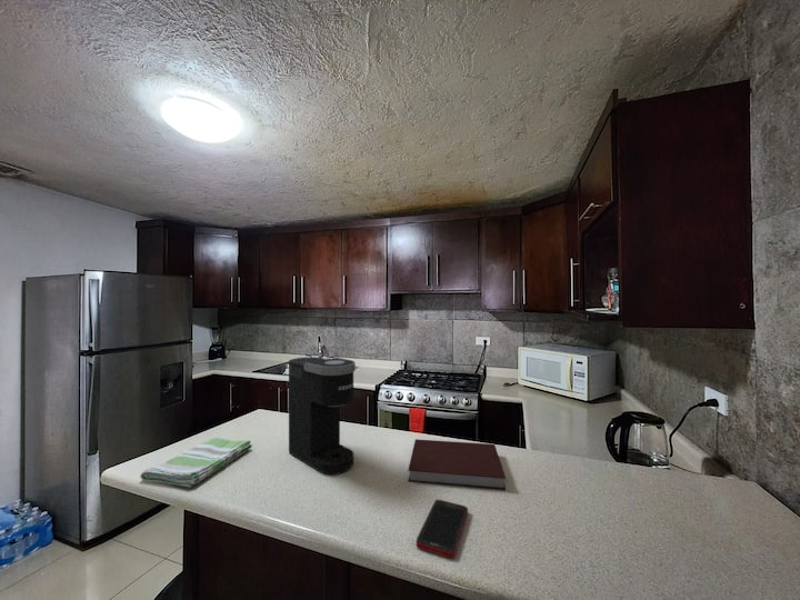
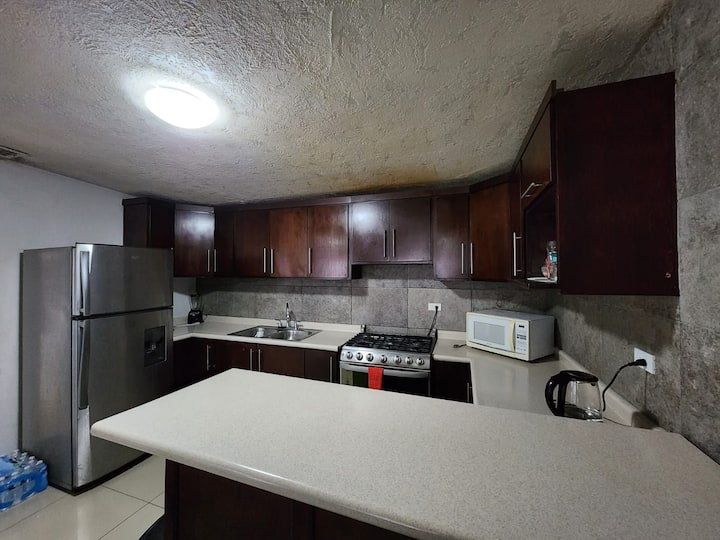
- dish towel (201, 457)
- cell phone (443, 524)
- notebook (454, 461)
- coffee maker (320, 408)
